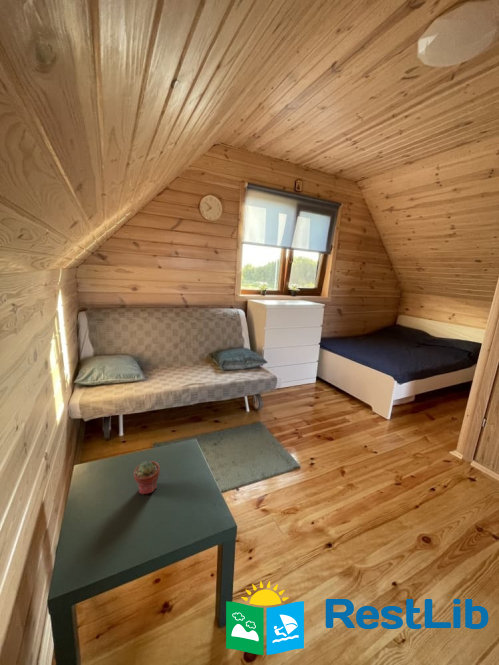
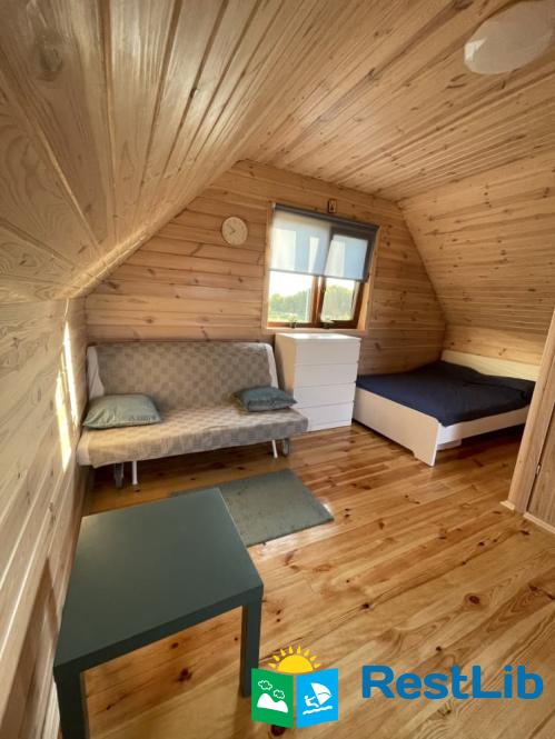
- potted succulent (147, 475)
